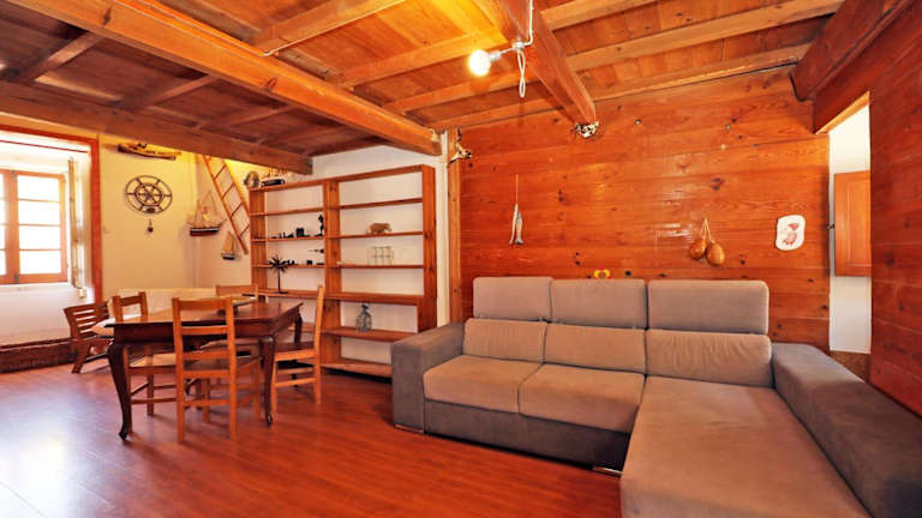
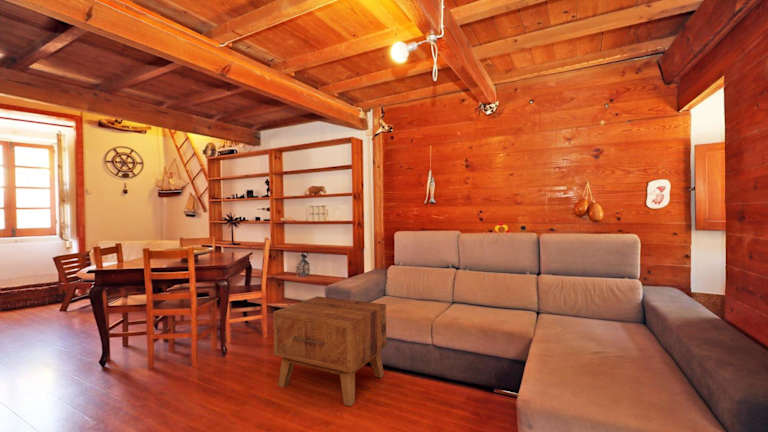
+ side table (330, 344)
